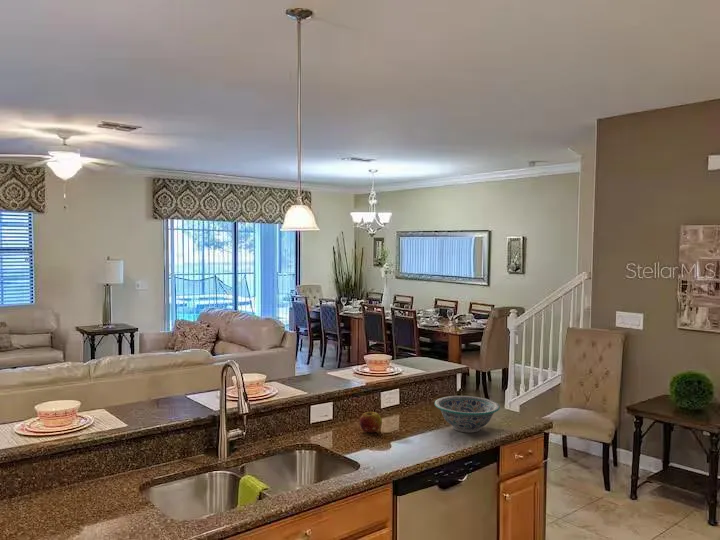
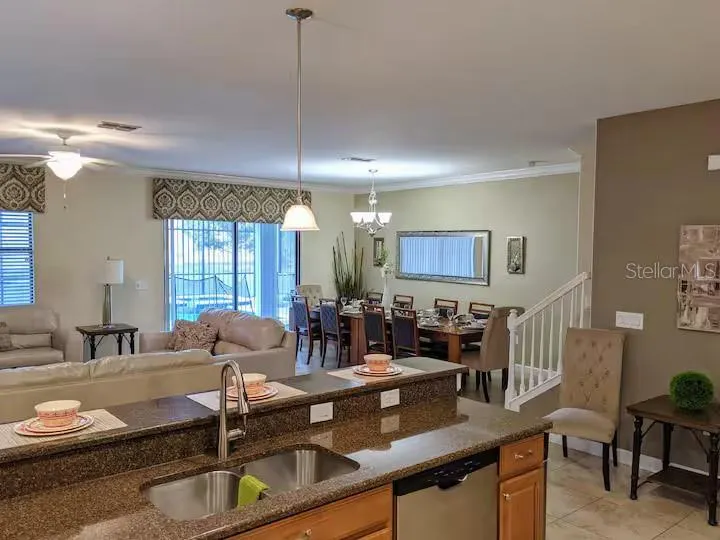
- decorative bowl (466, 416)
- fruit (370, 421)
